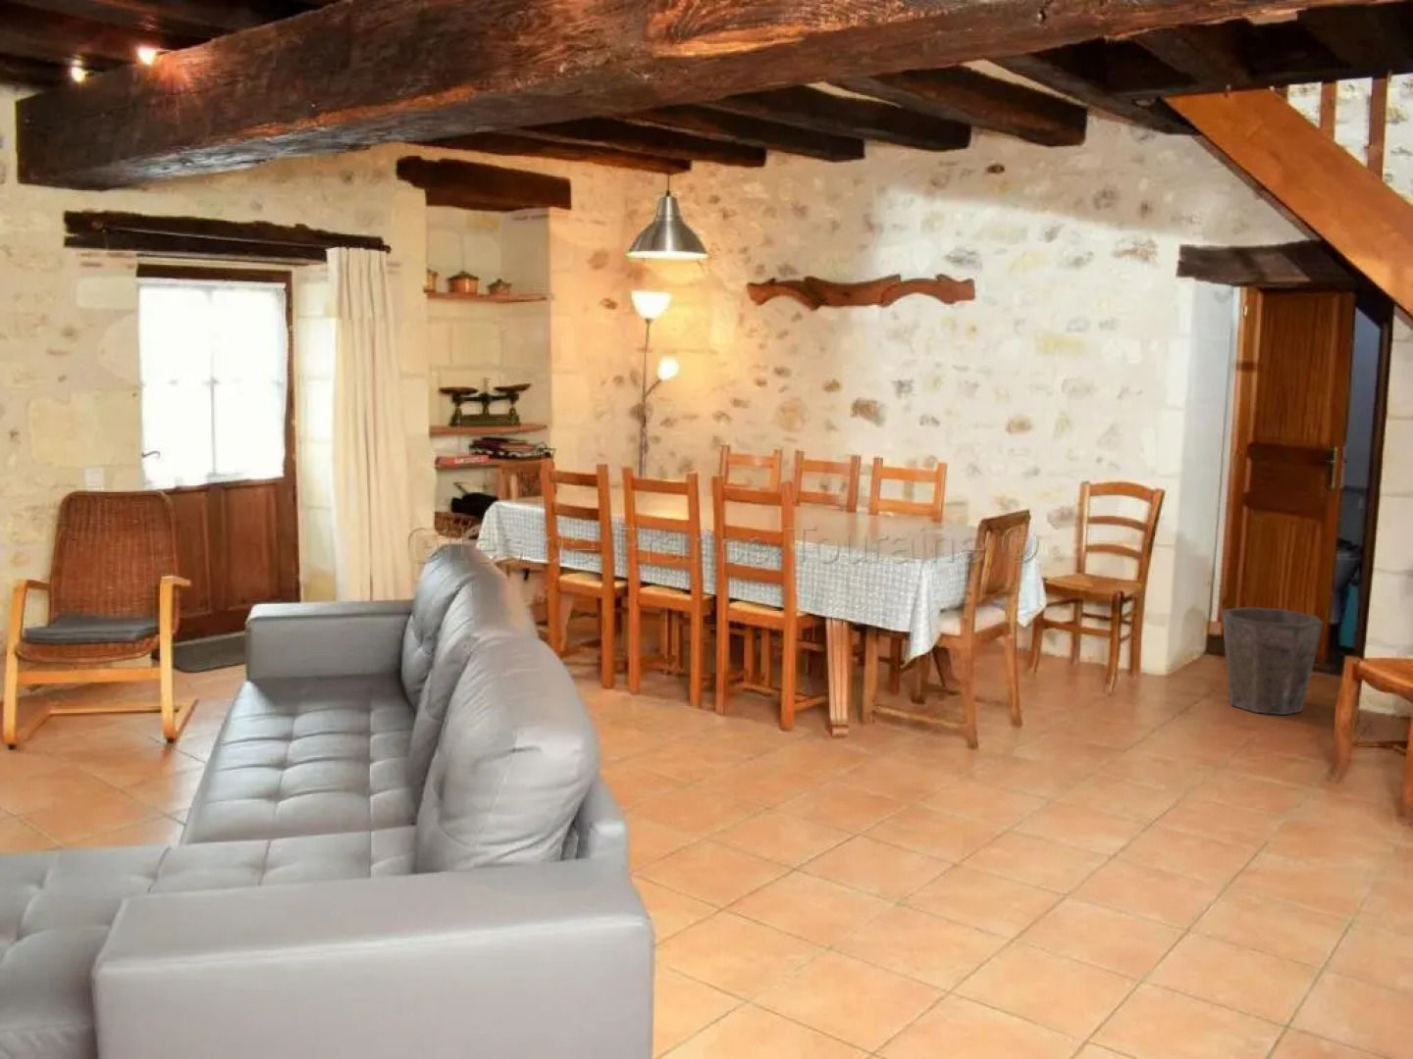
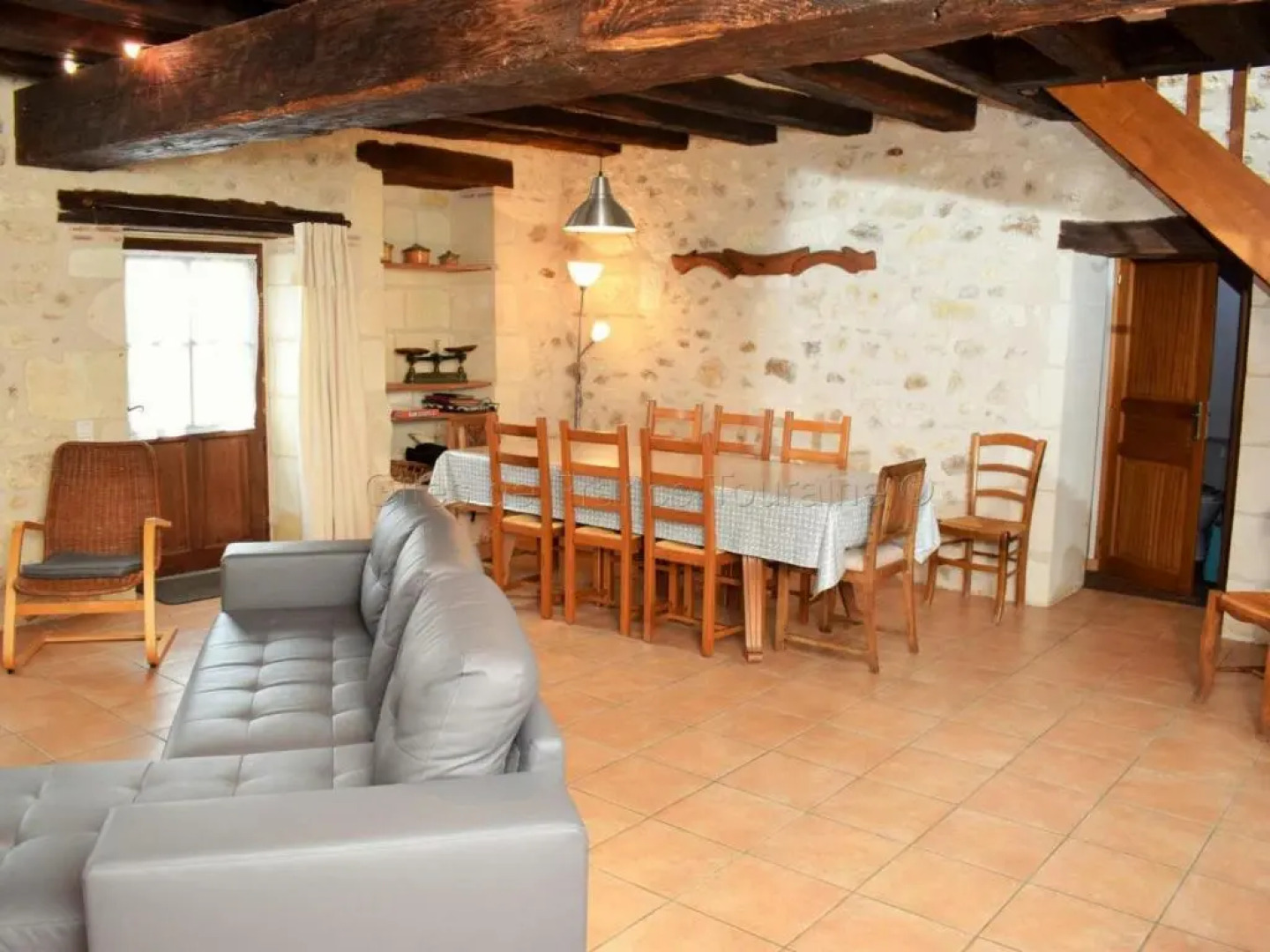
- waste bin (1267, 661)
